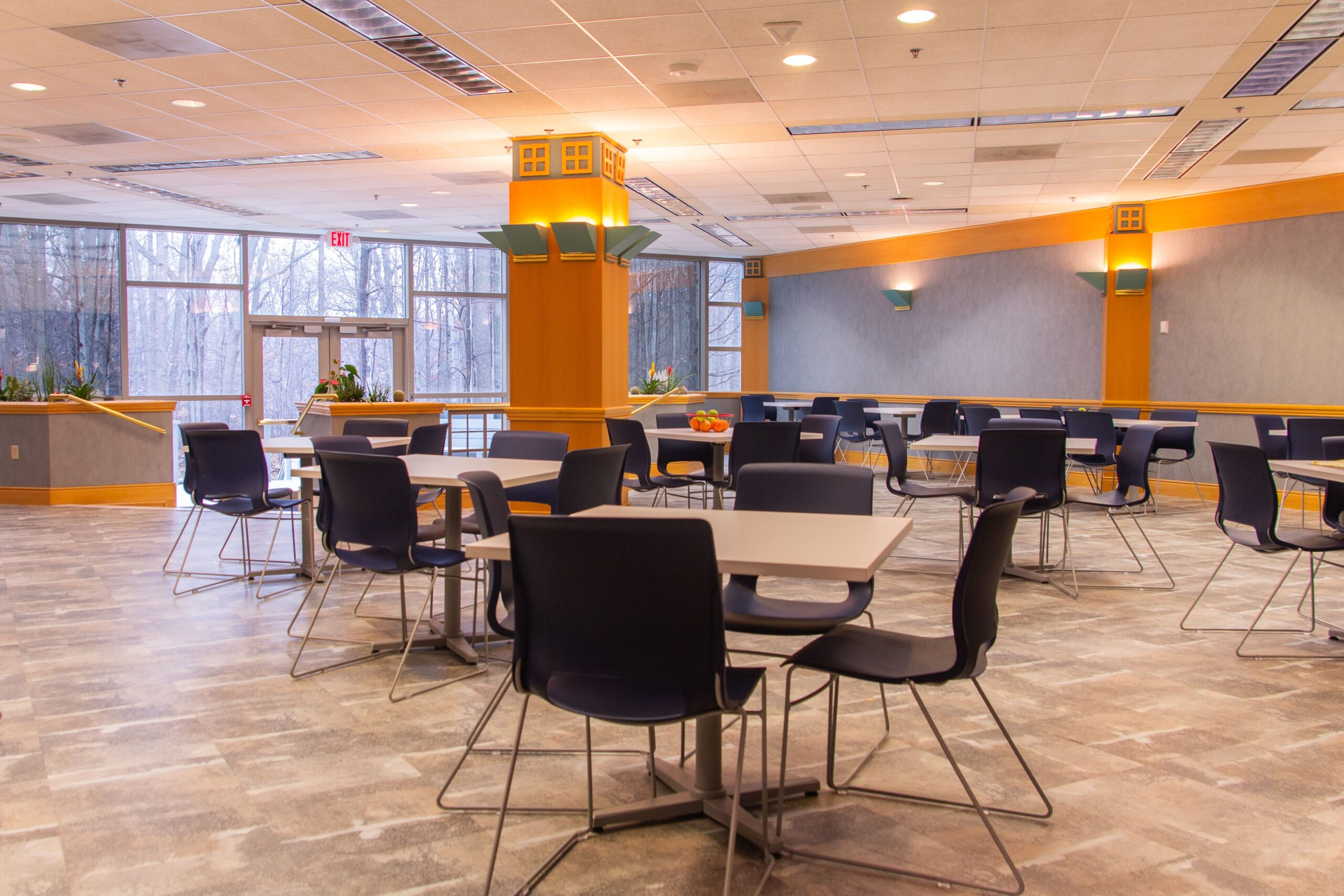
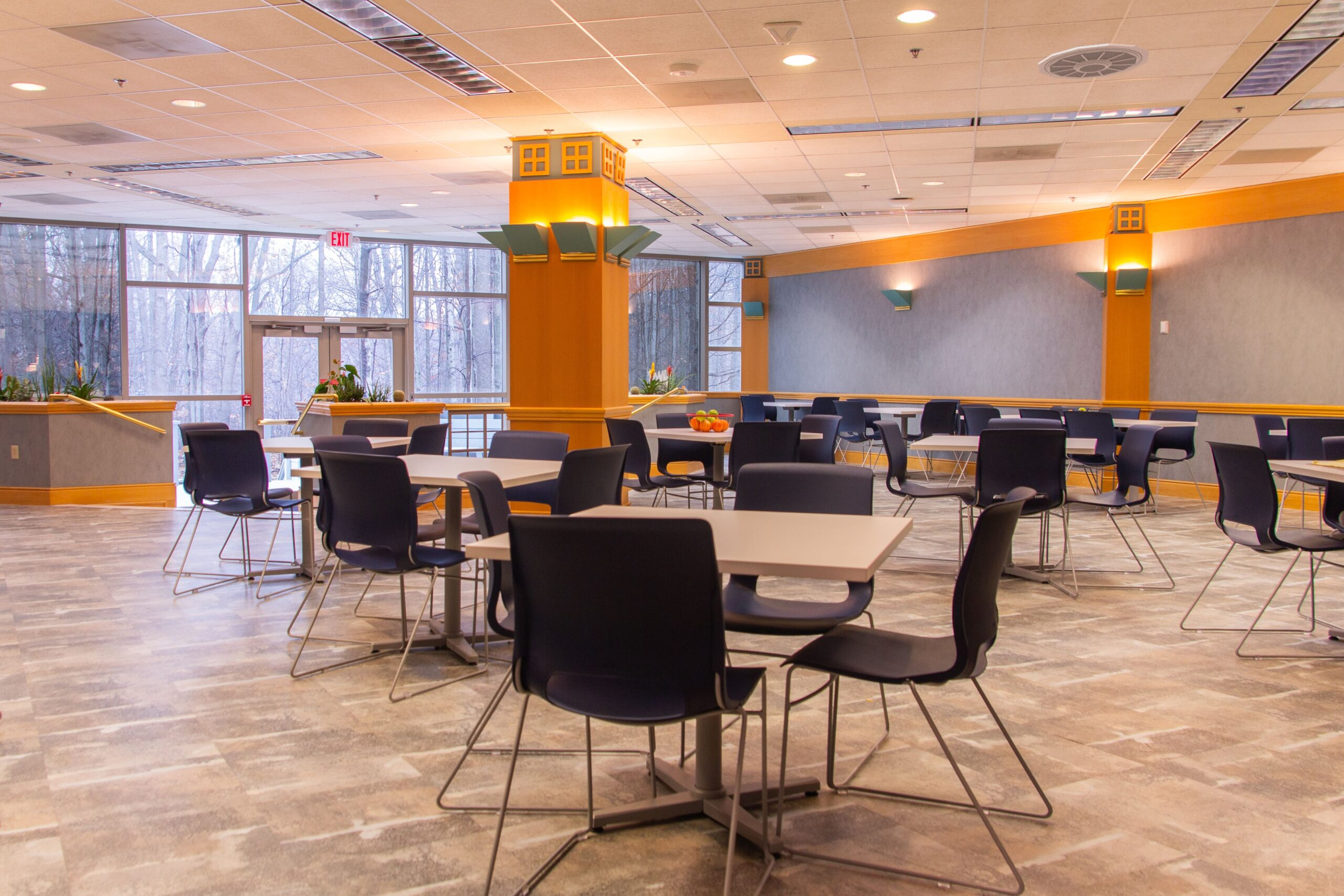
+ ceiling vent (1092, 65)
